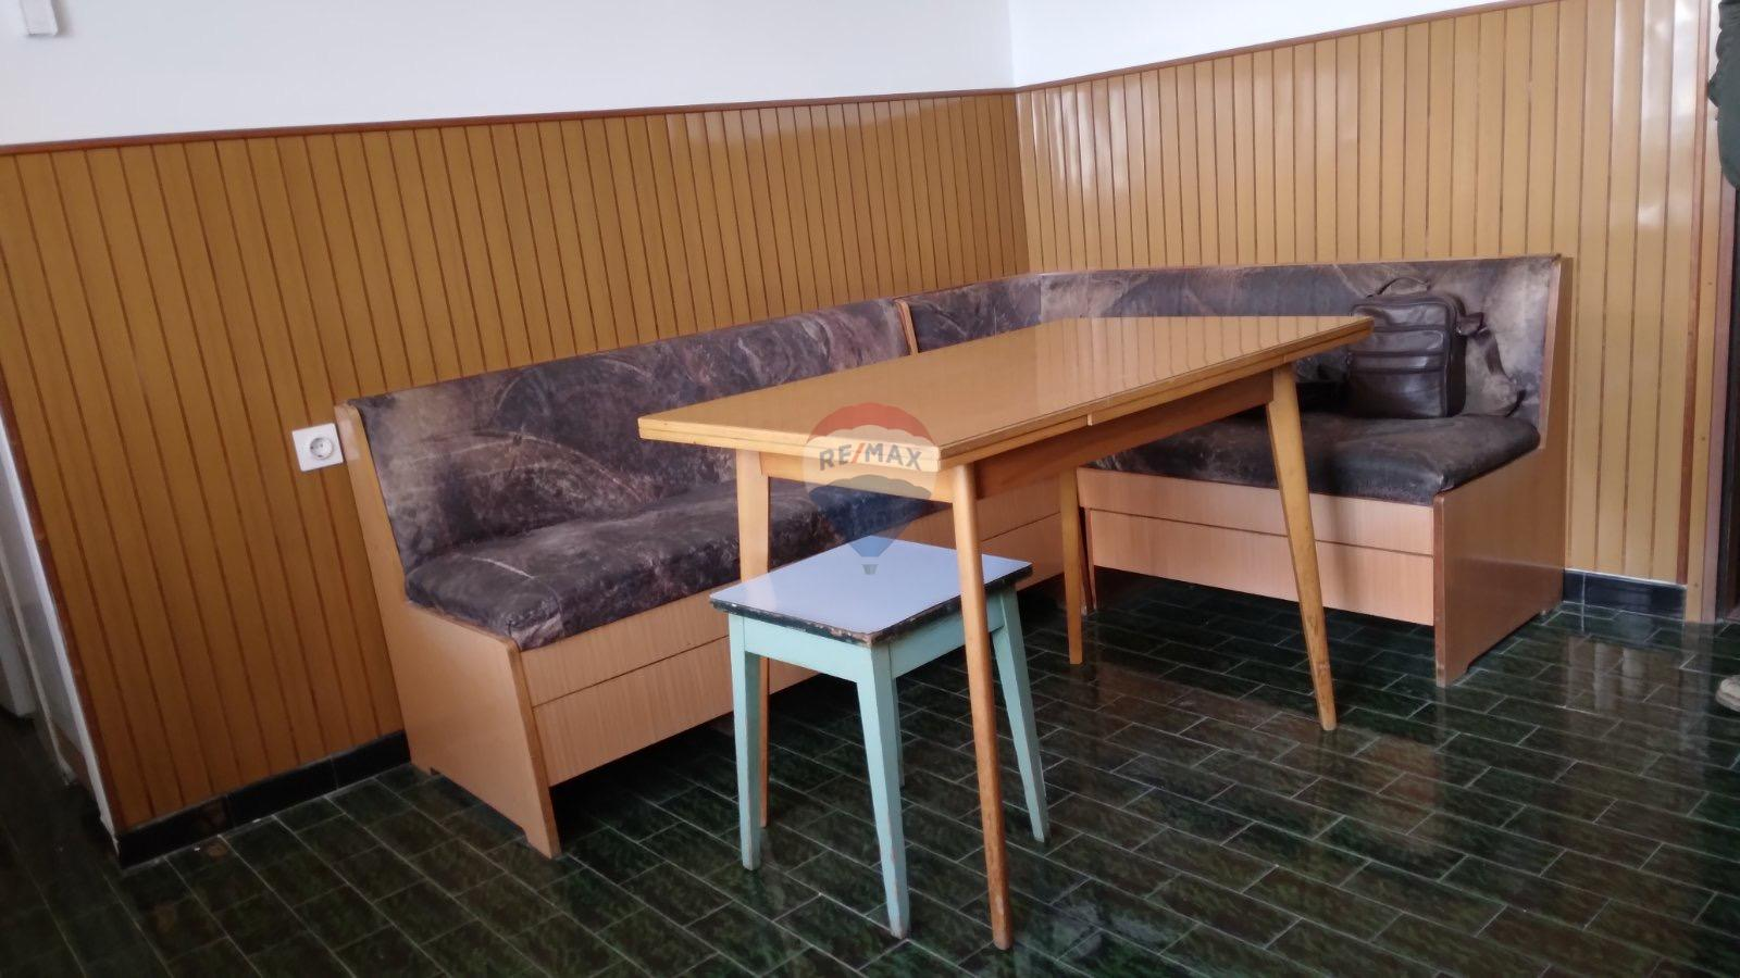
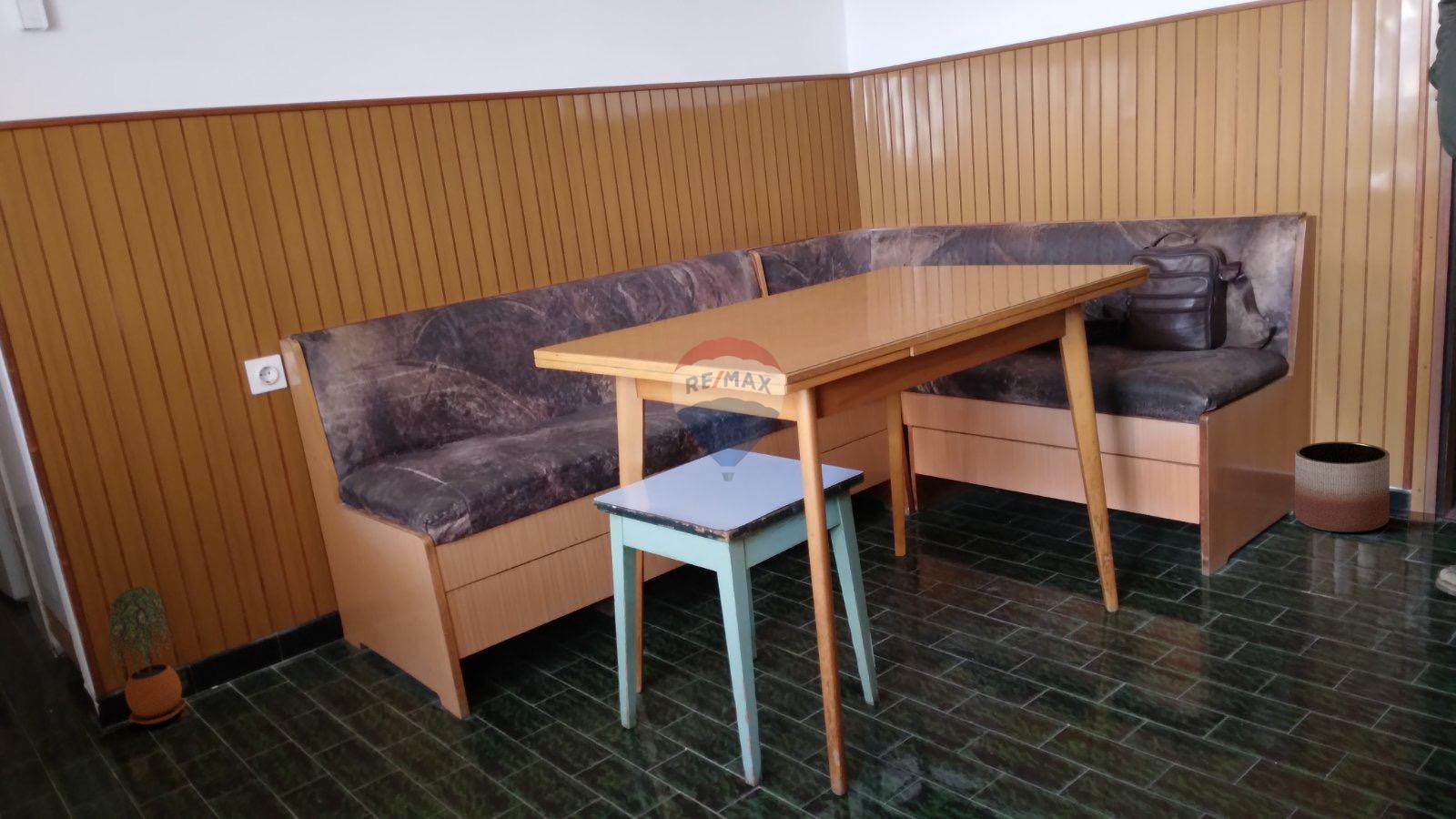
+ potted plant (142, 654)
+ planter (1340, 487)
